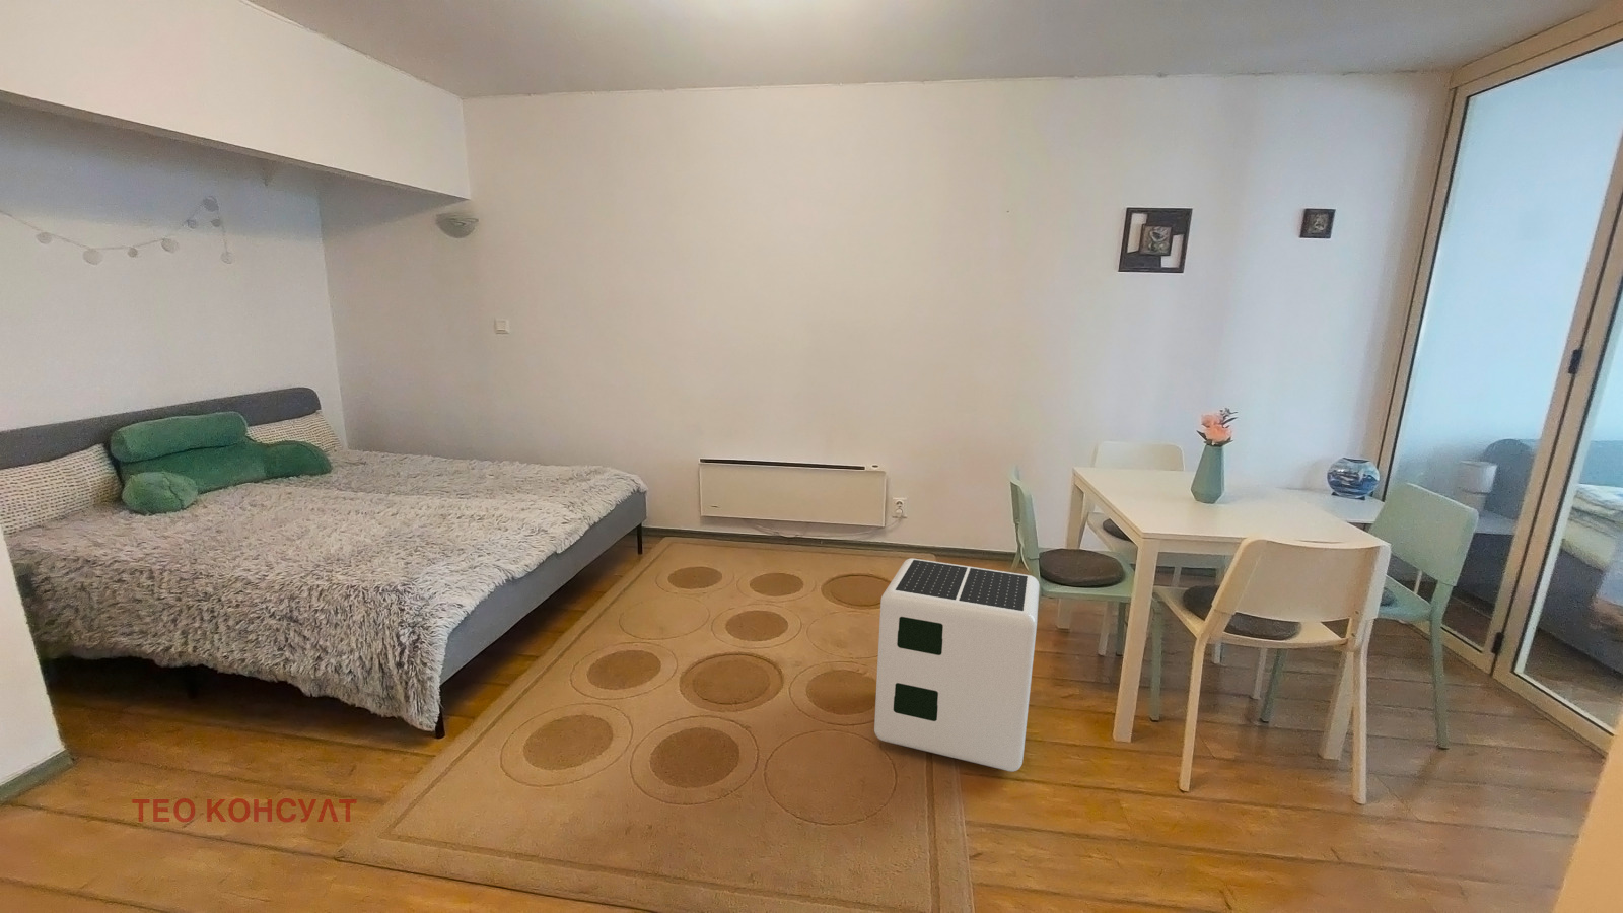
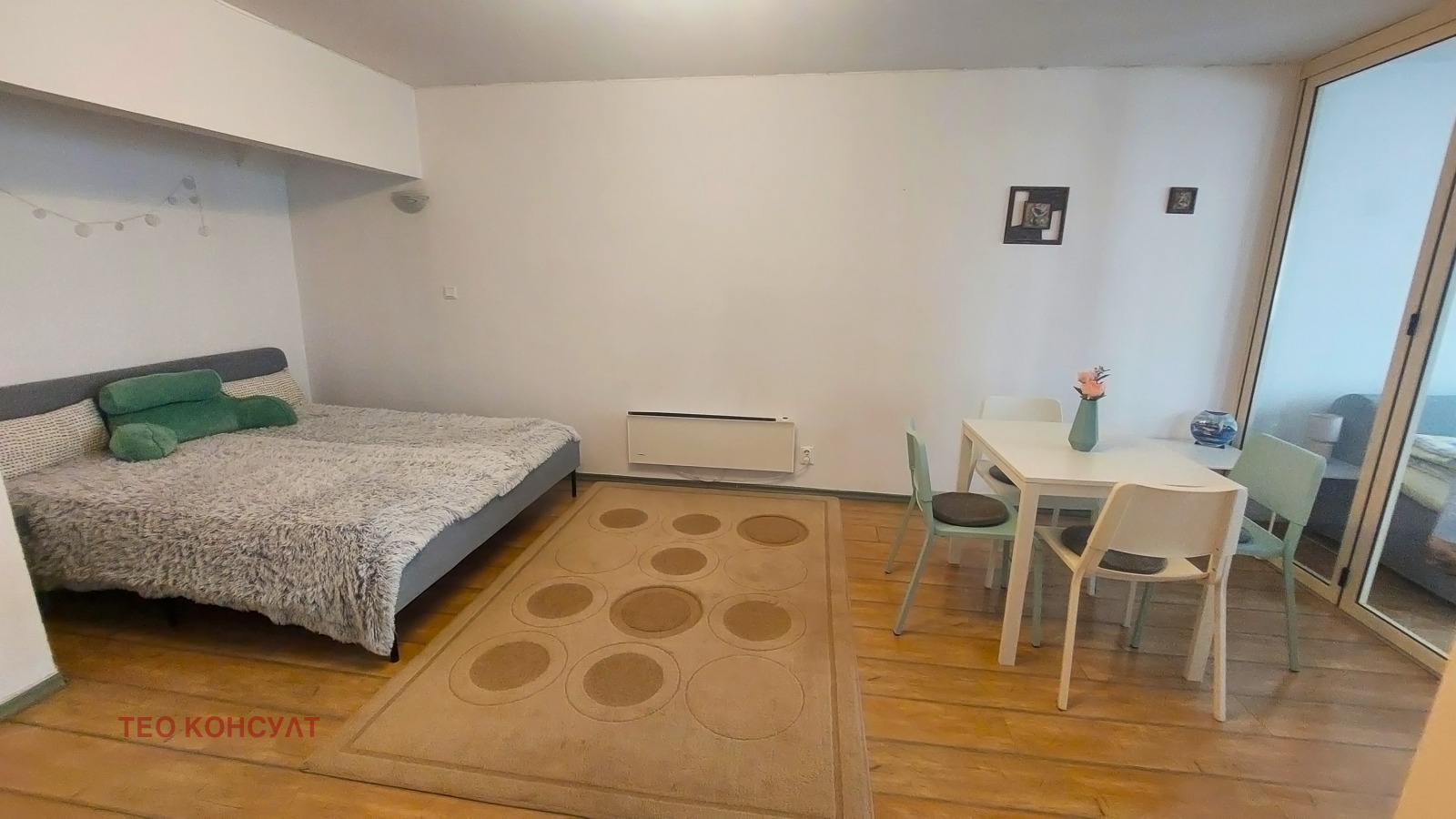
- air purifier (958, 659)
